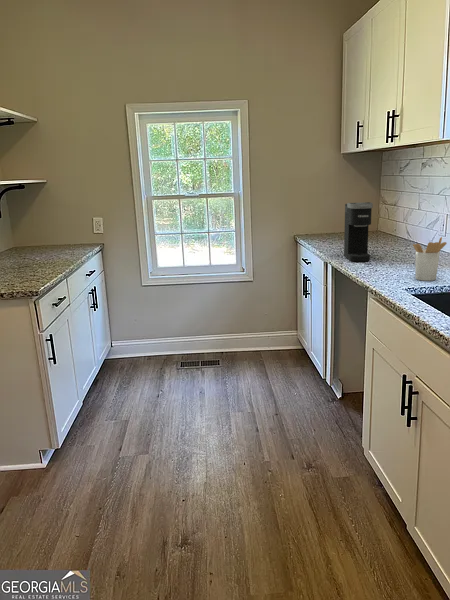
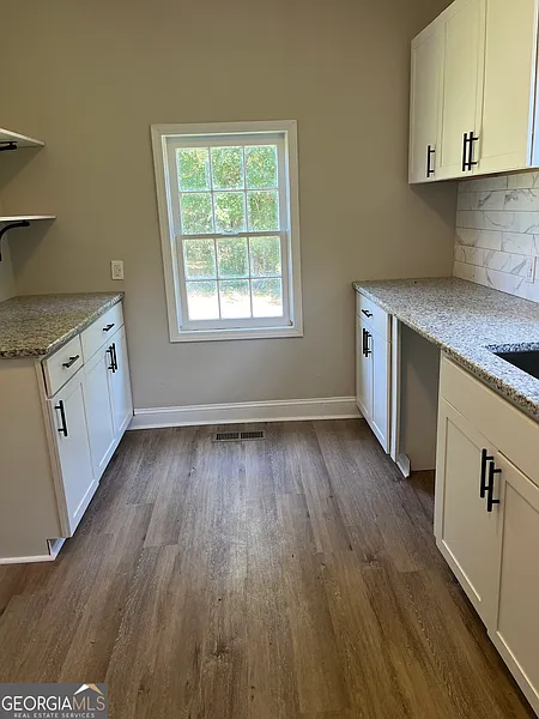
- coffee maker (357, 230)
- utensil holder (429, 259)
